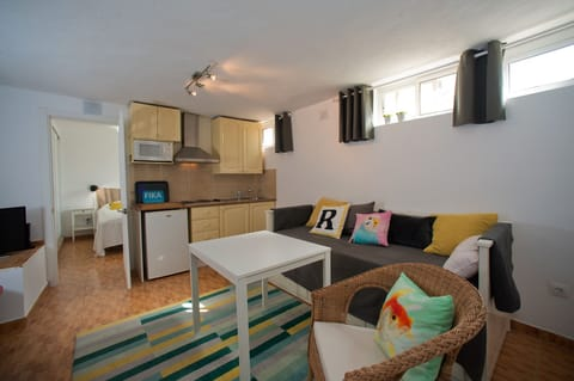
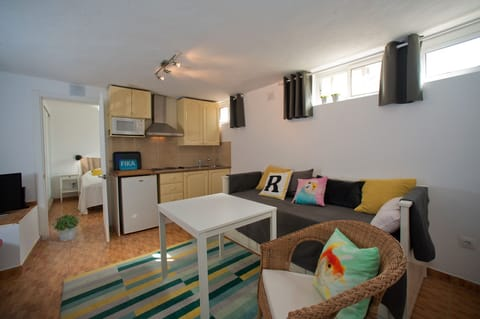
+ potted plant (65, 227)
